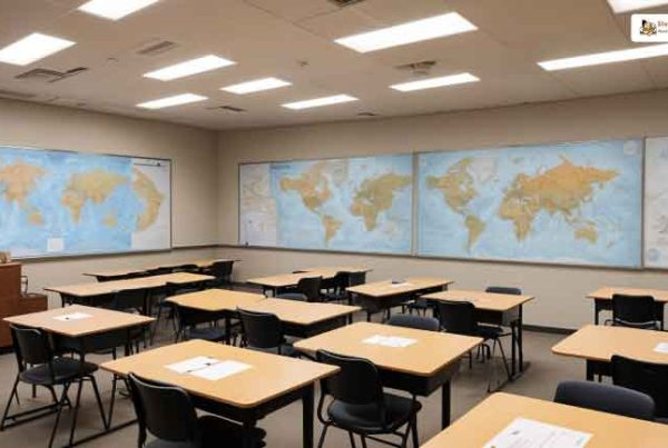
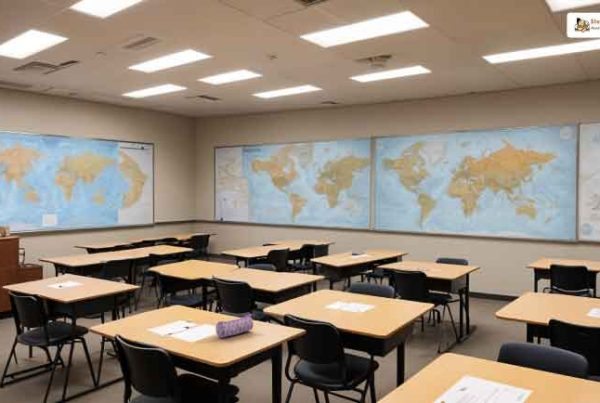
+ pencil case (234, 325)
